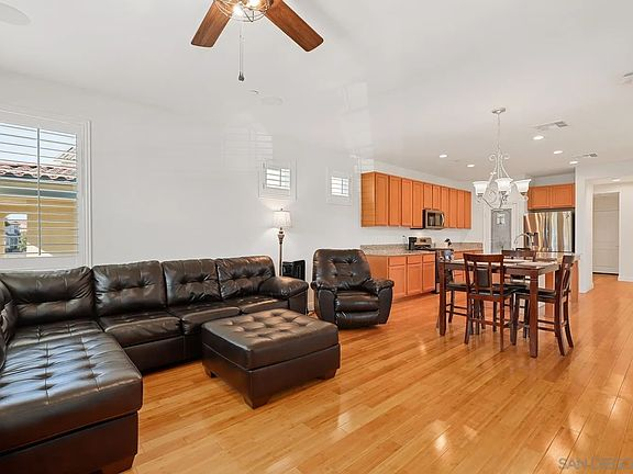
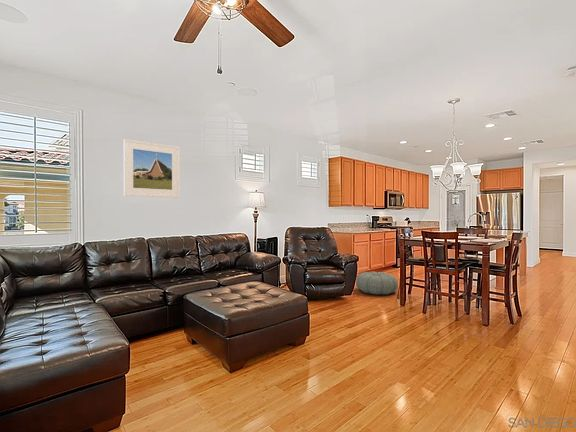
+ pouf (376, 282)
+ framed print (153, 170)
